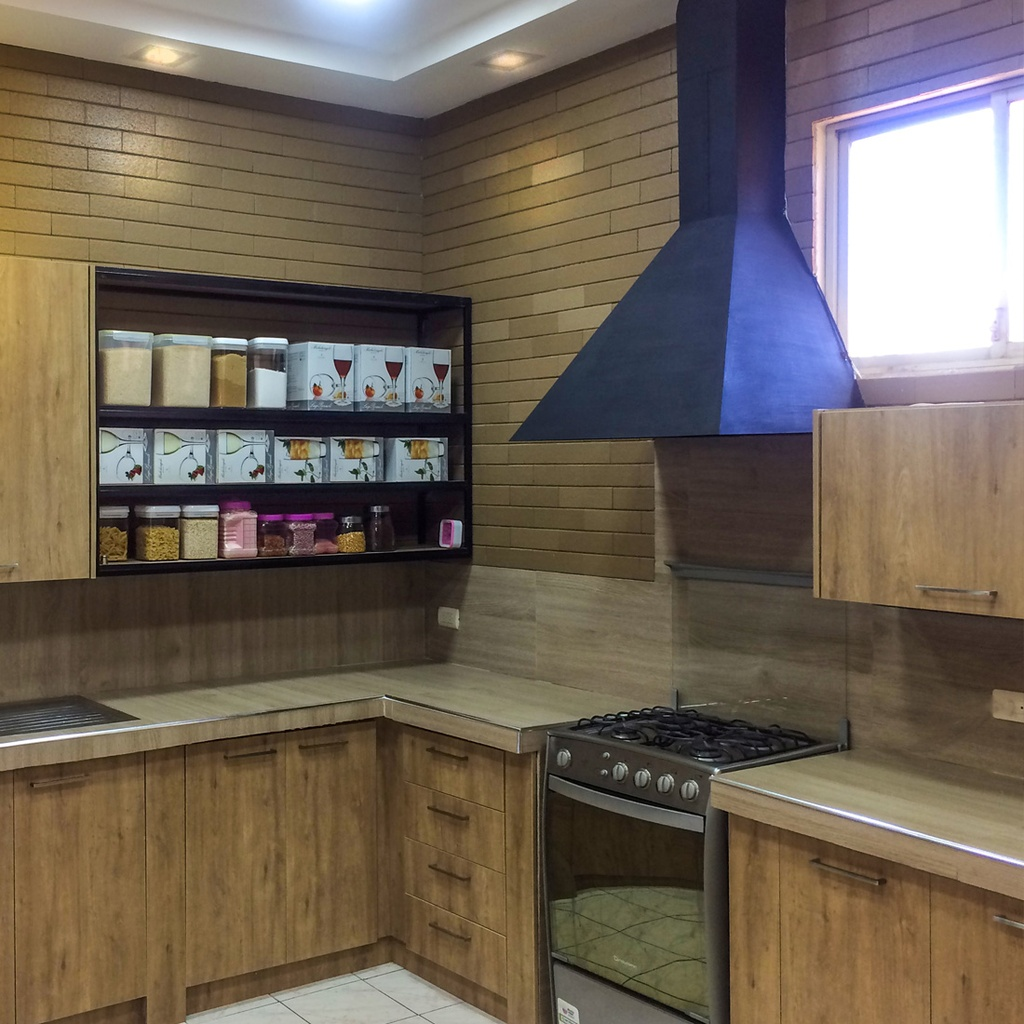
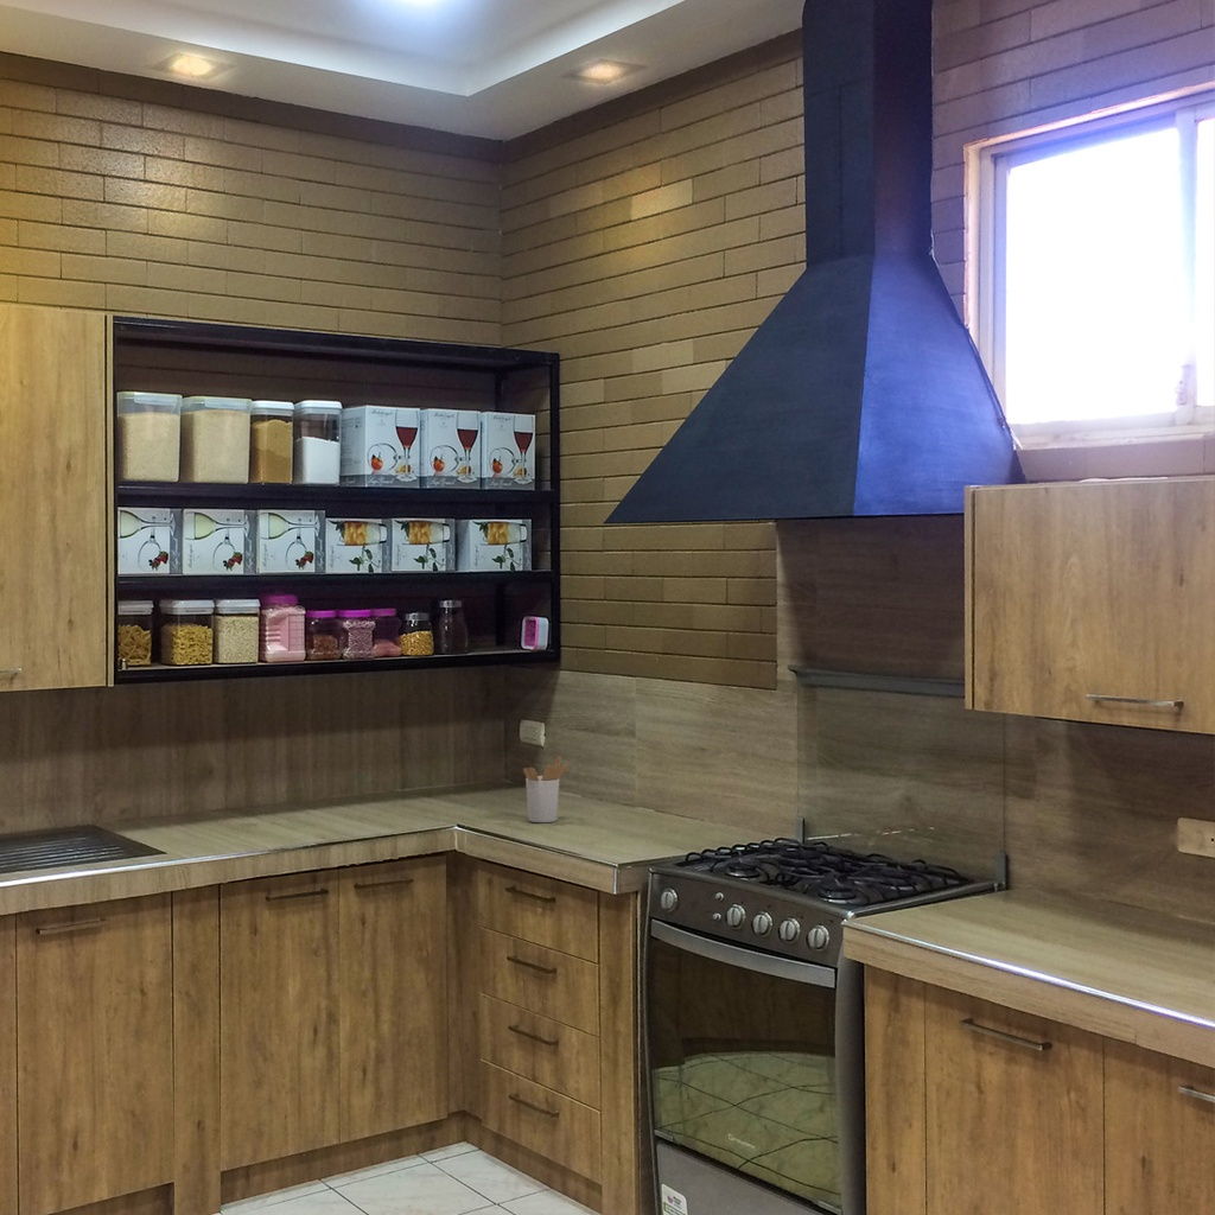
+ utensil holder (547, 789)
